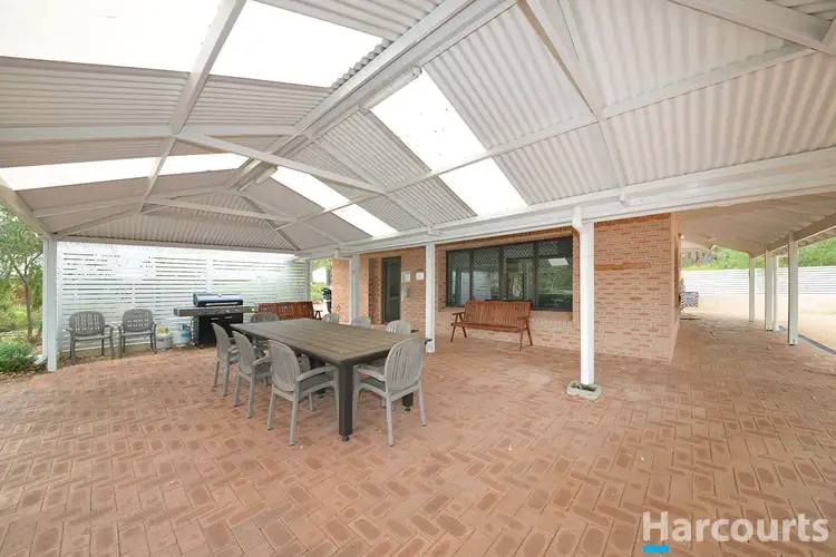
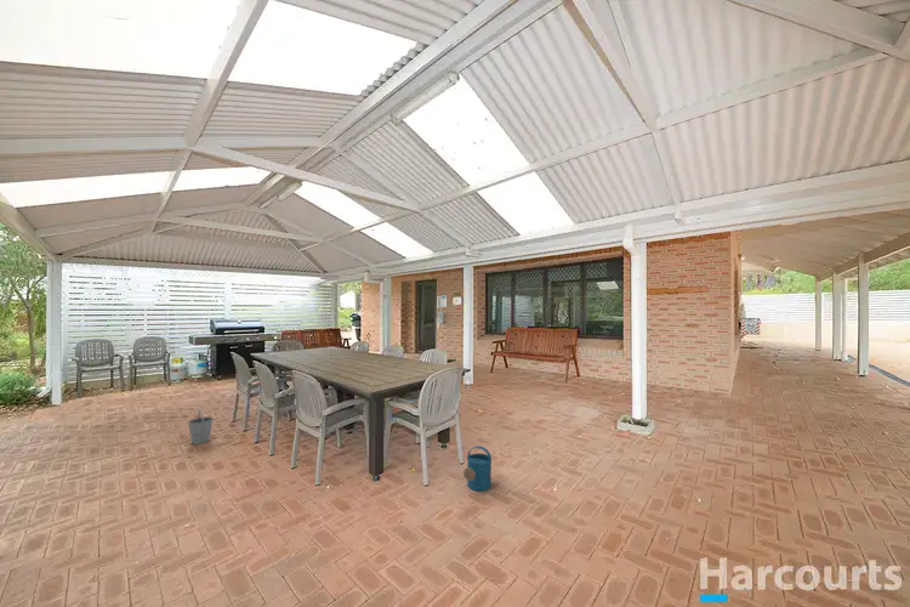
+ watering can (476, 469)
+ bucket (200, 425)
